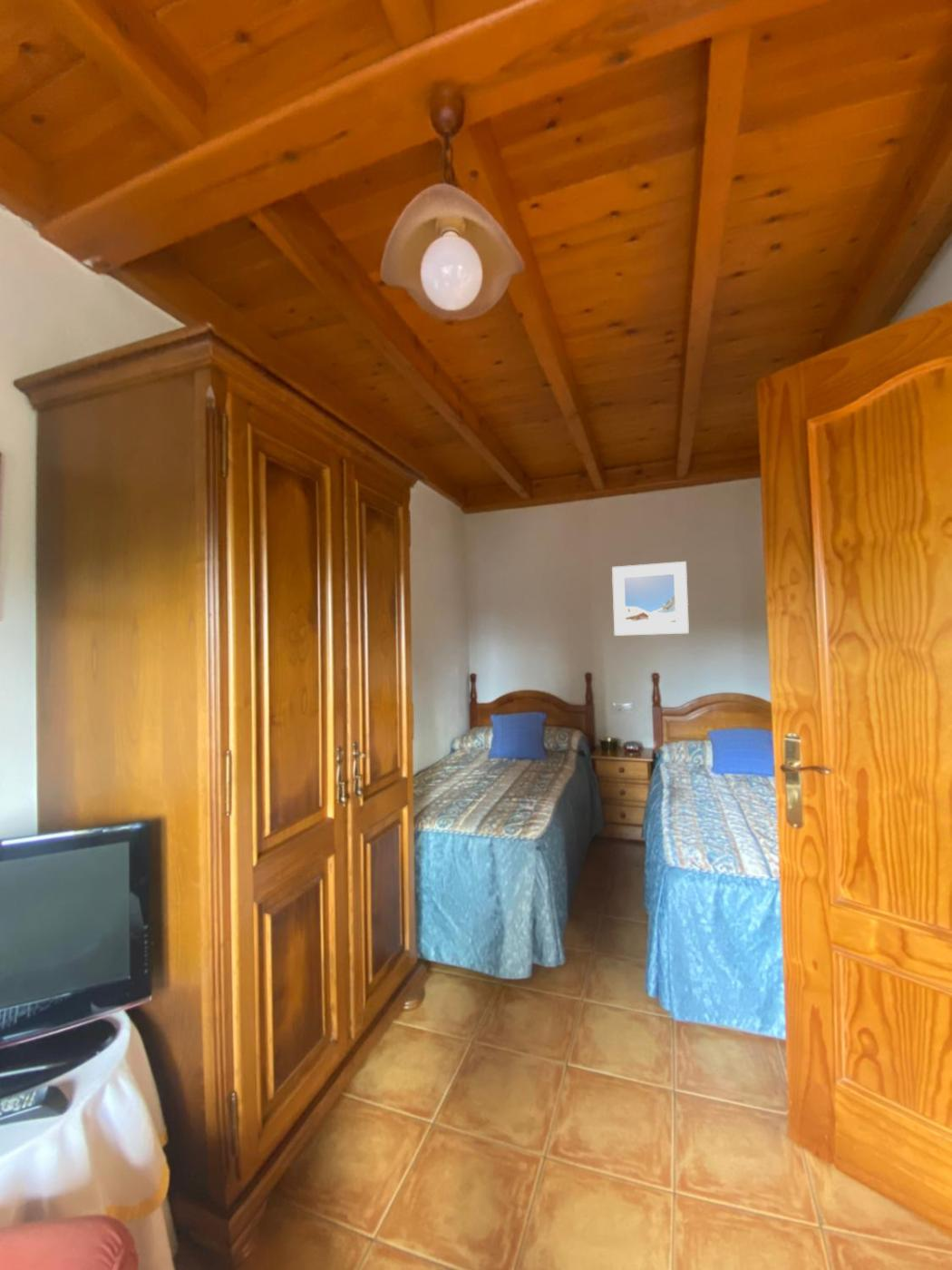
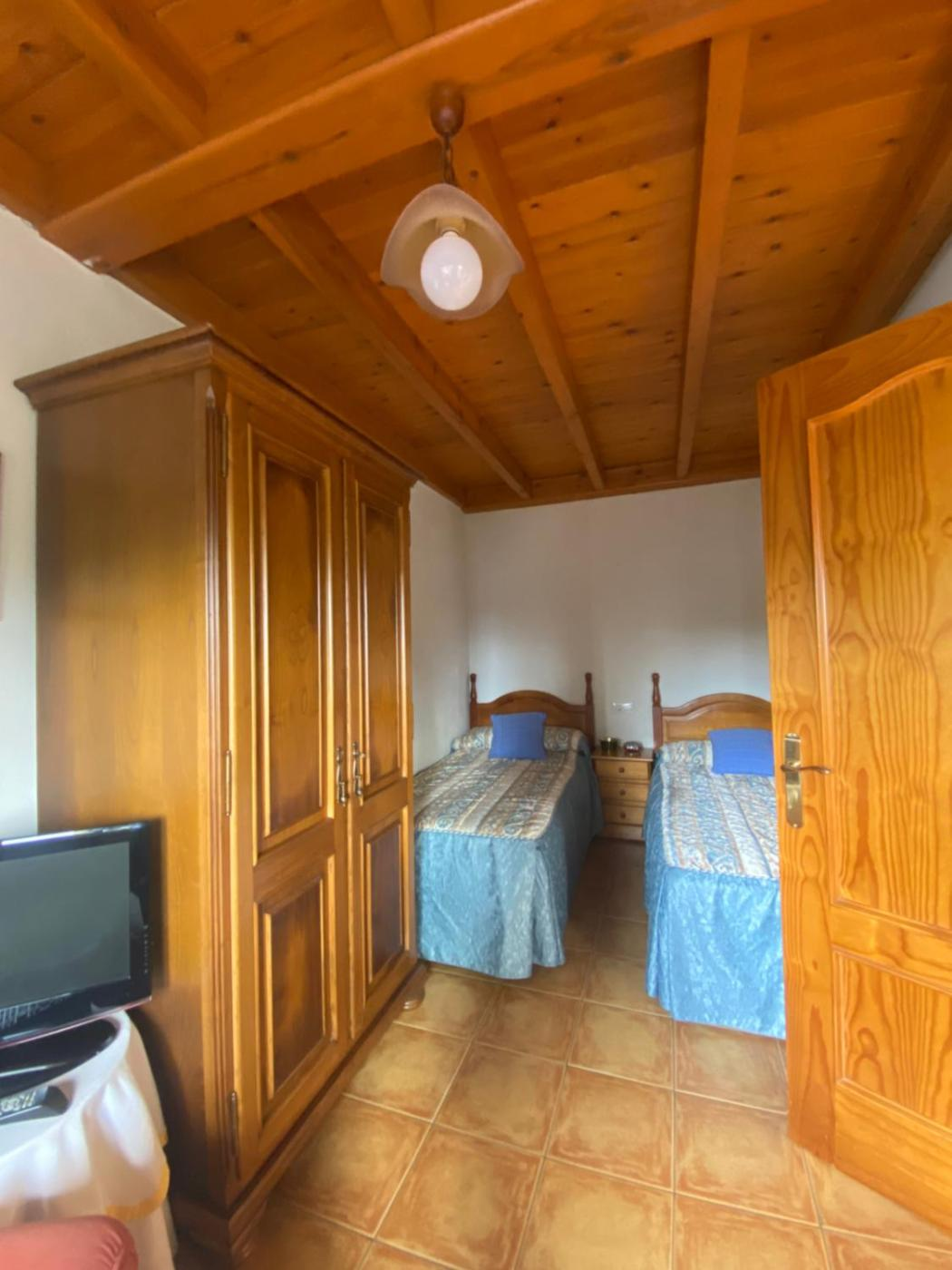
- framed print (649, 599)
